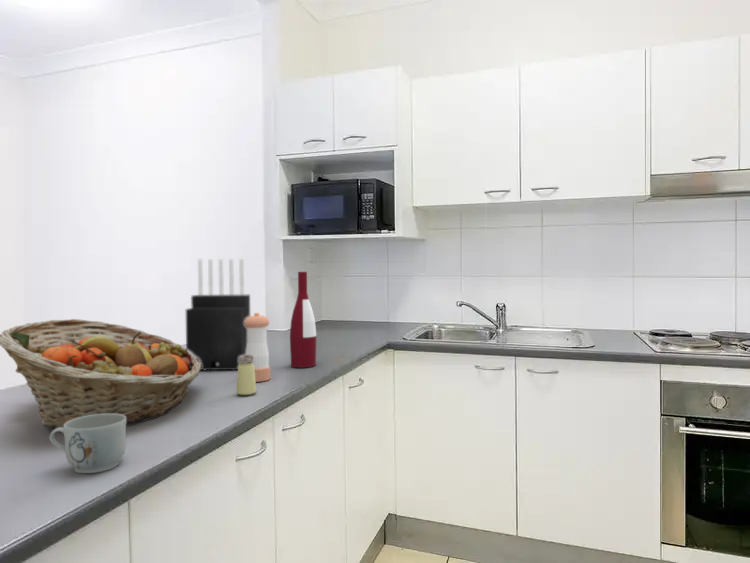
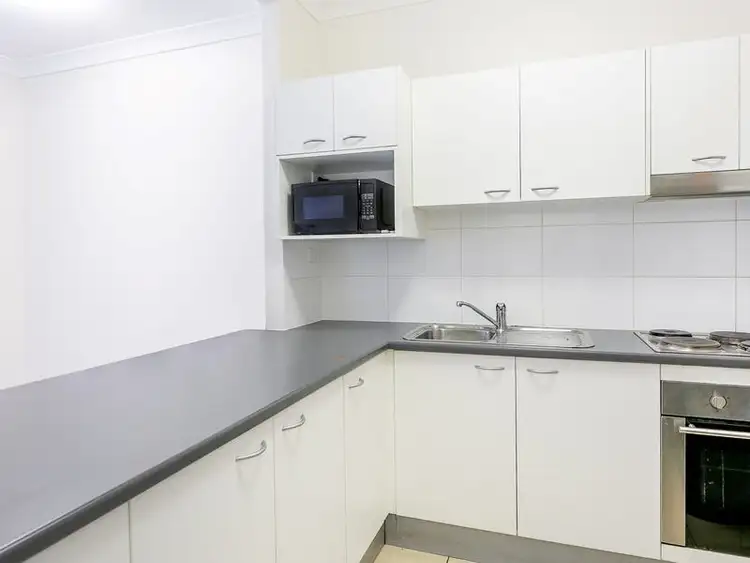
- mug (88, 443)
- pepper shaker (257, 346)
- knife block (217, 313)
- alcohol (302, 318)
- saltshaker (246, 374)
- fruit basket (110, 365)
